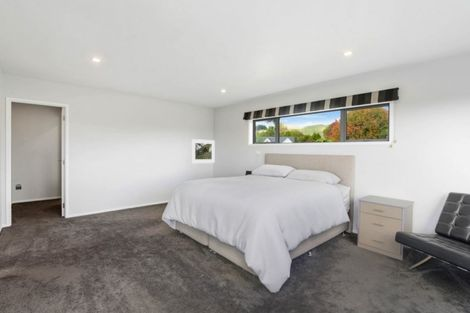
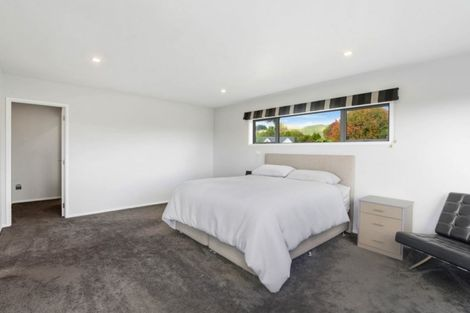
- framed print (203, 151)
